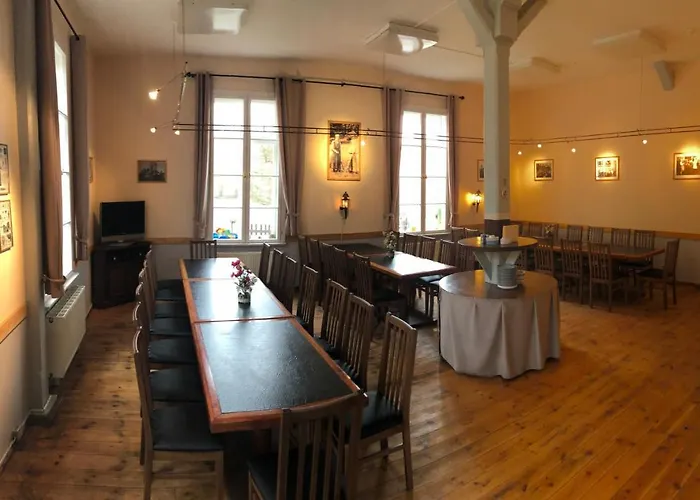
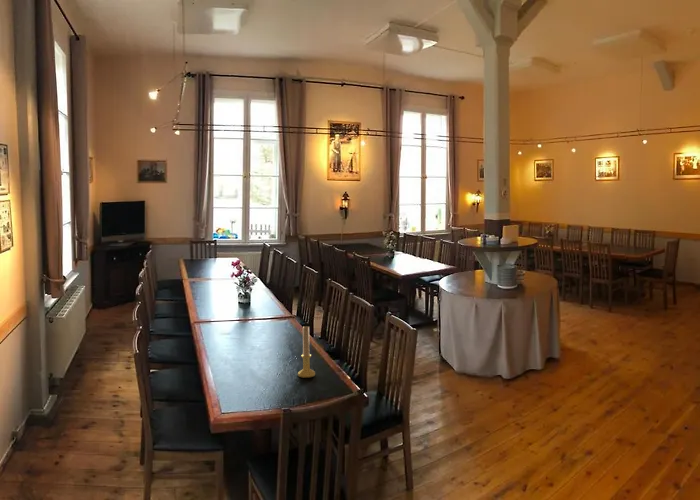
+ candle holder (306, 350)
